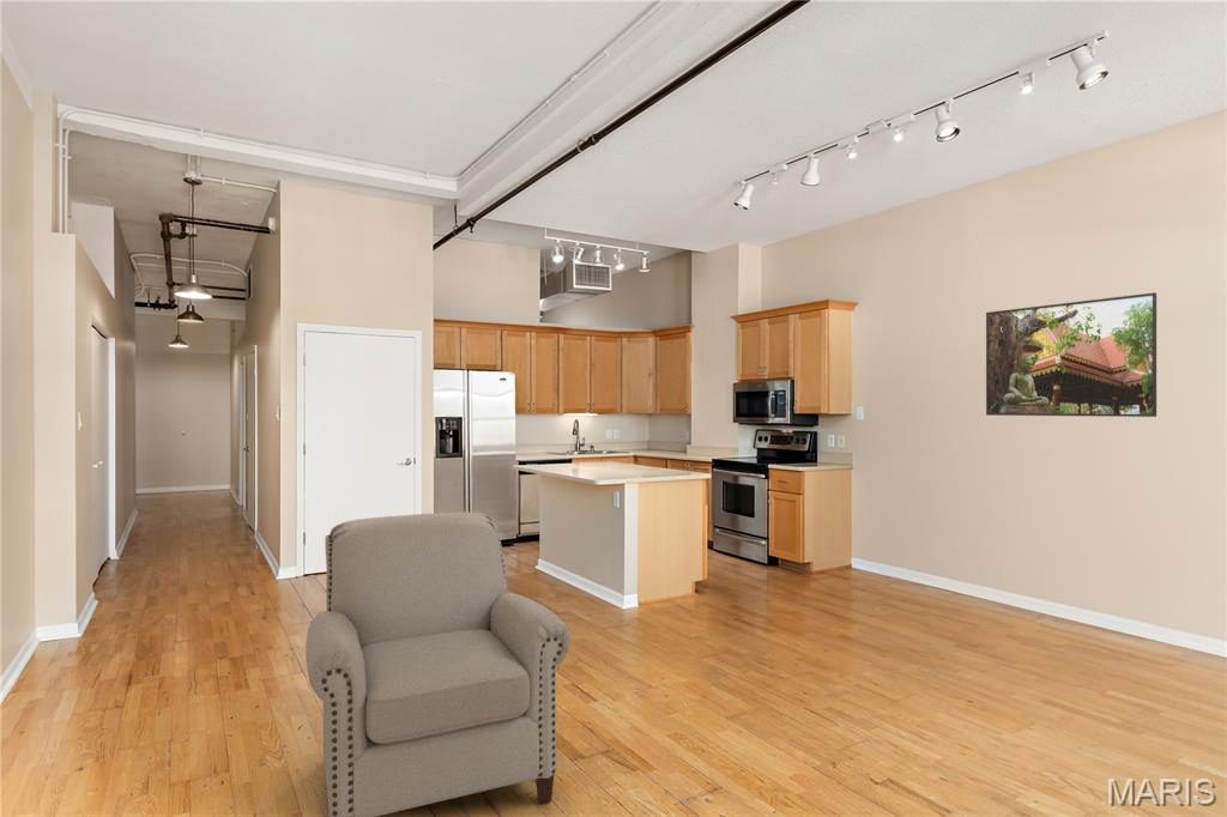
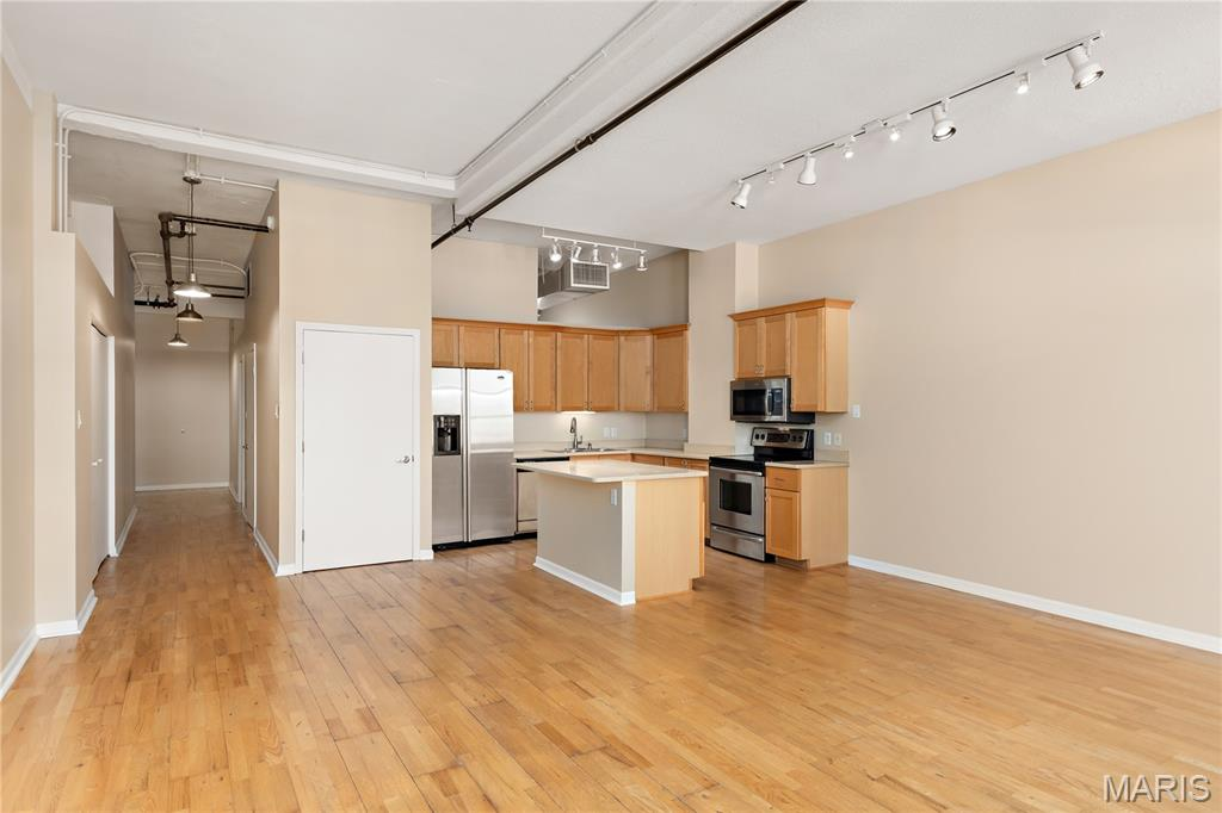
- chair (429, 649)
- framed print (1063, 359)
